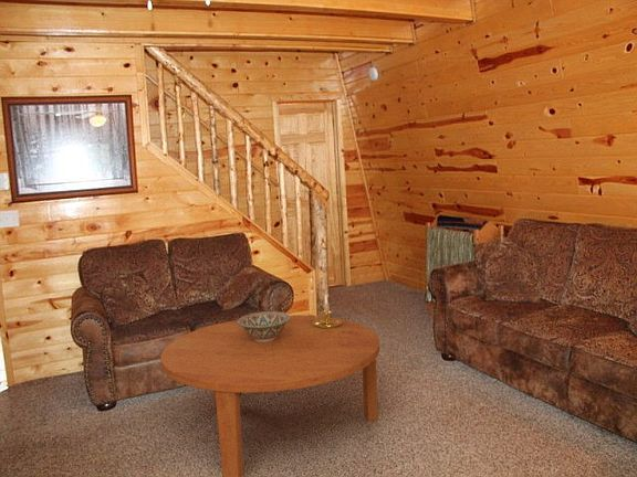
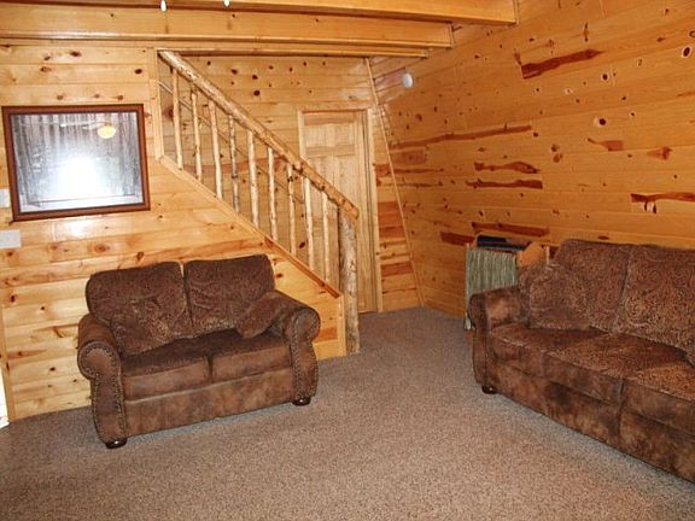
- candle holder (324, 309)
- decorative bowl (264, 328)
- coffee table (274, 388)
